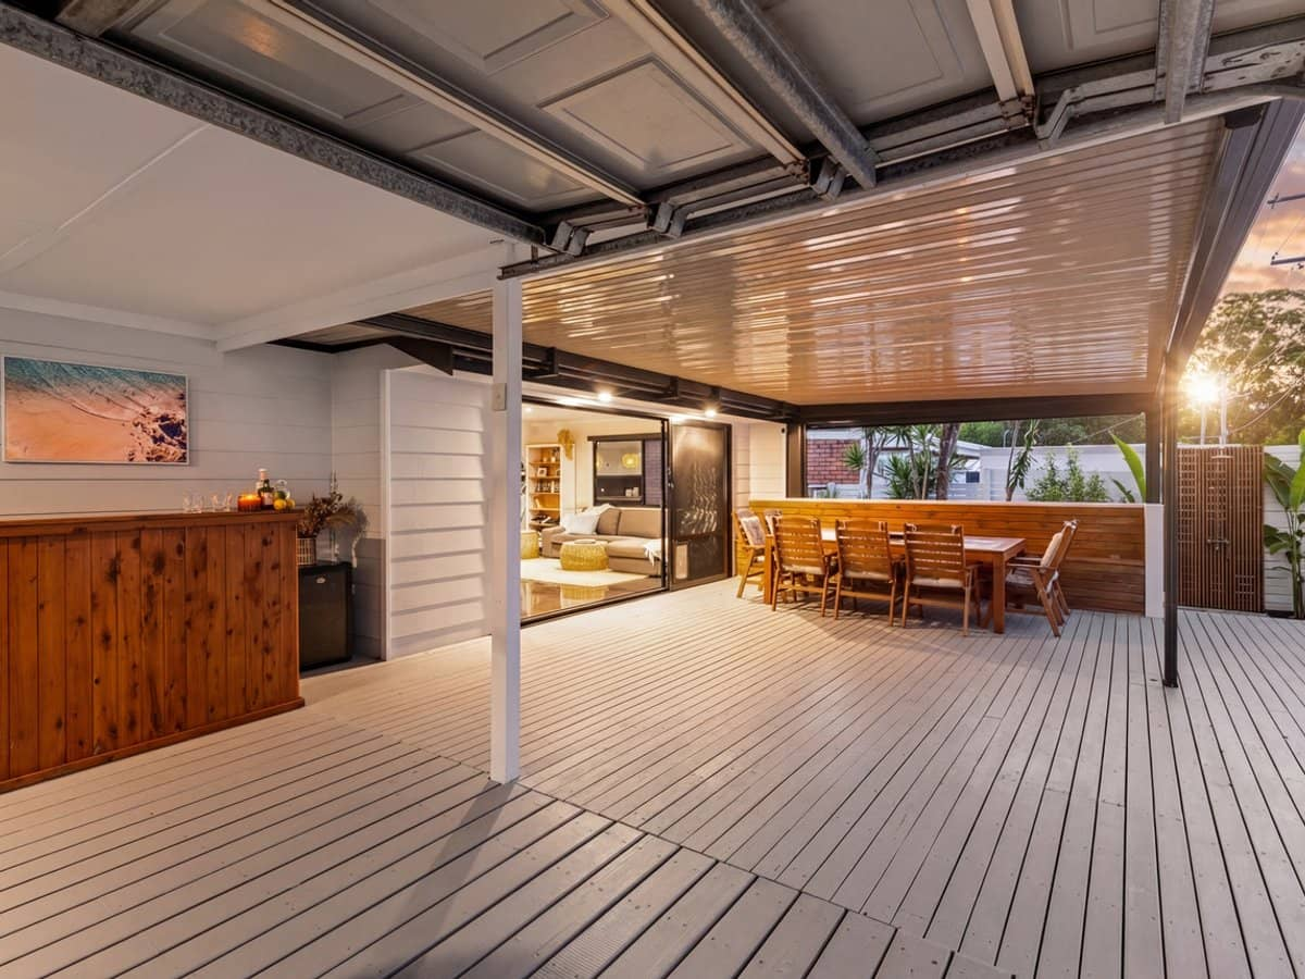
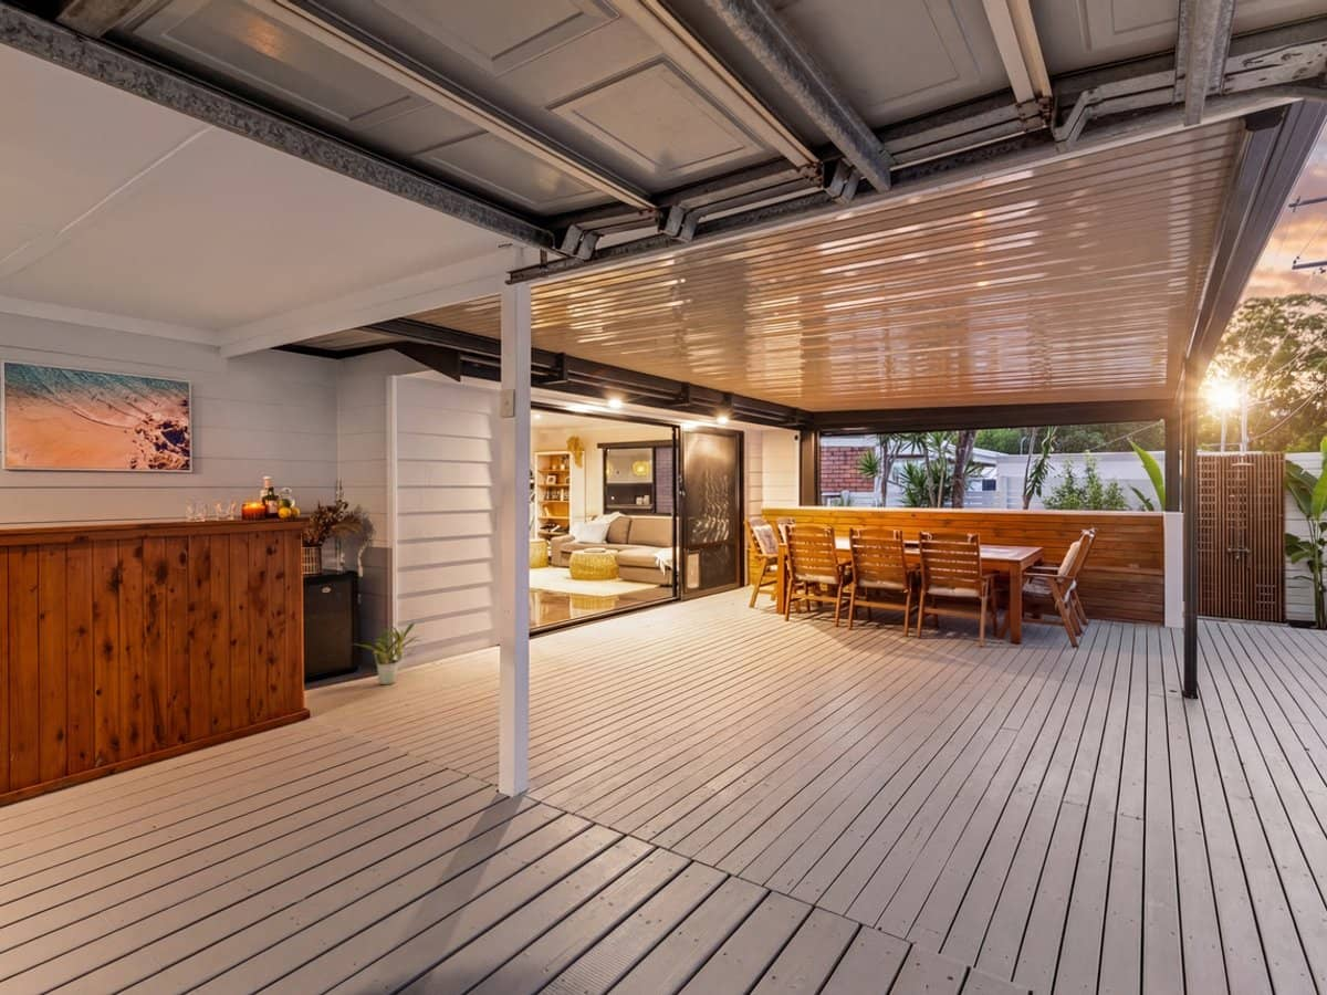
+ potted plant (394, 653)
